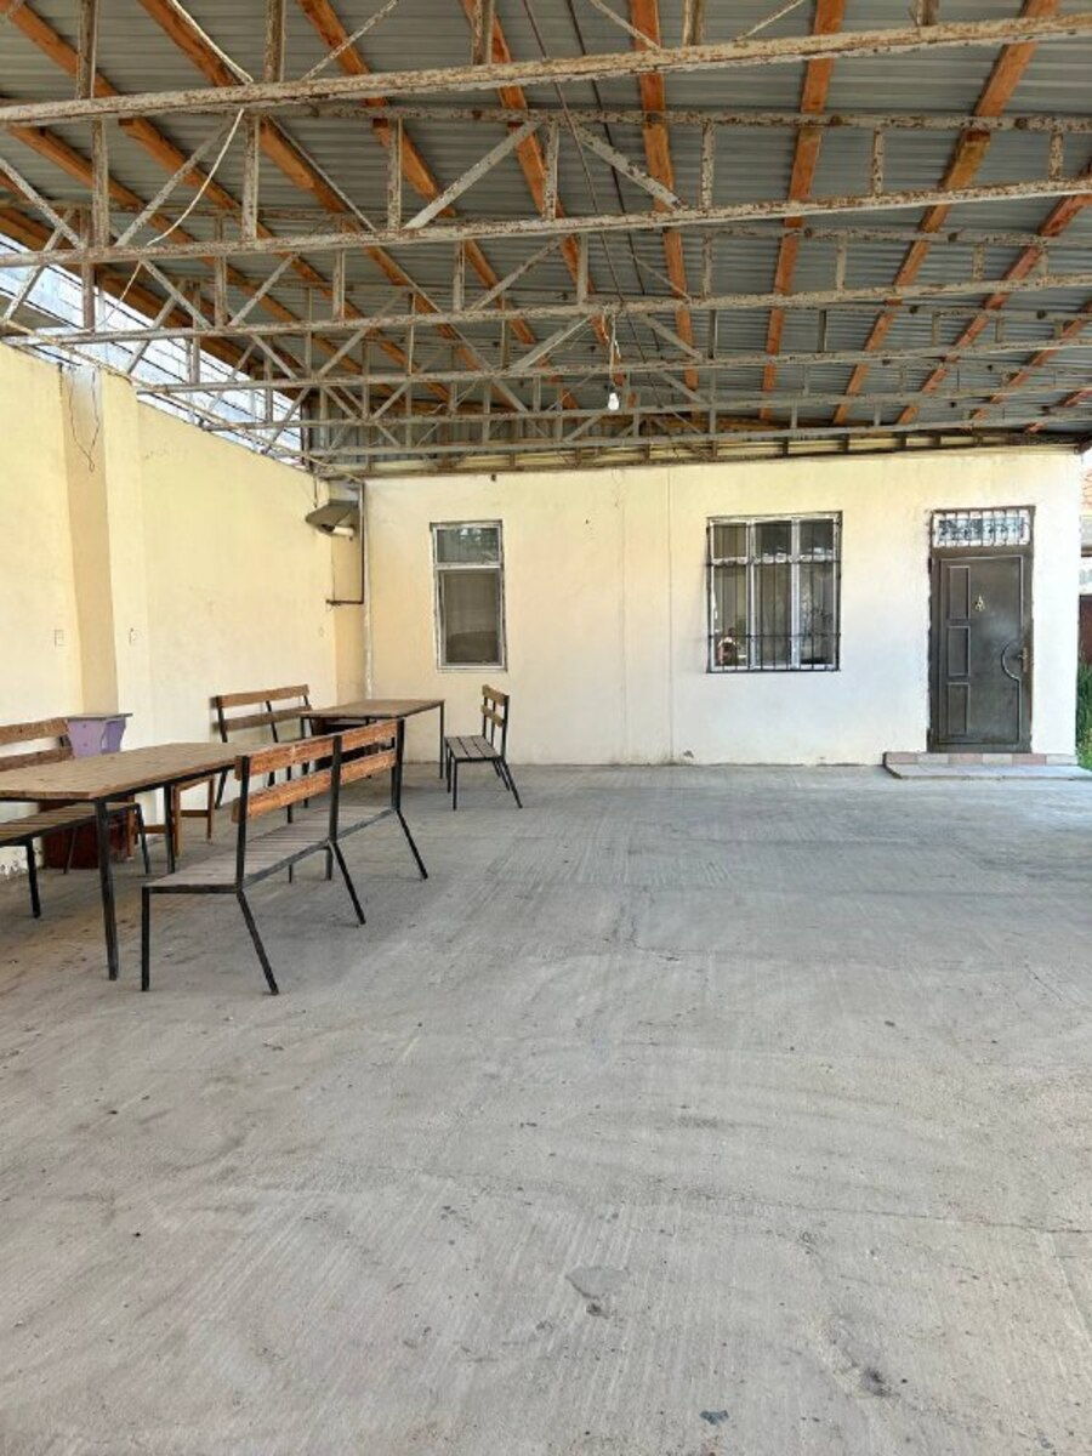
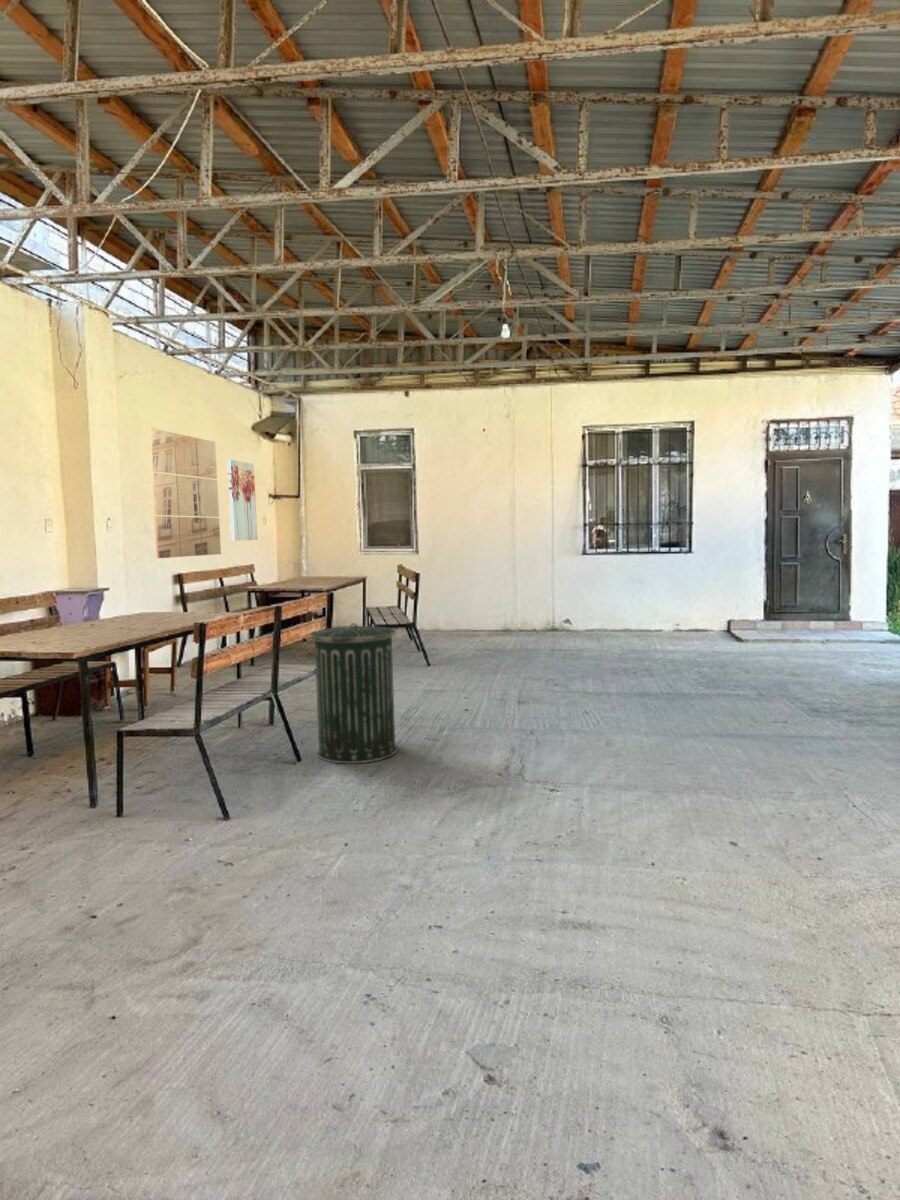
+ wall art (242, 501)
+ wall art (187, 496)
+ trash can (355, 688)
